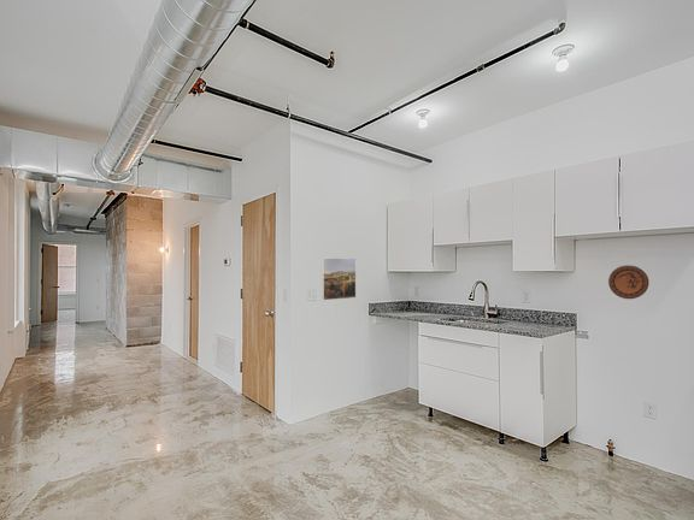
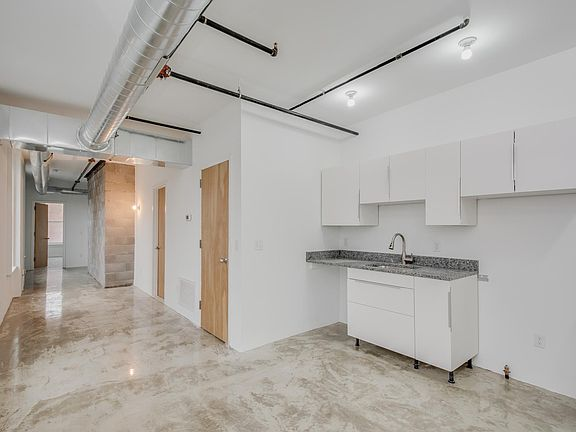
- decorative plate (628, 282)
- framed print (339, 278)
